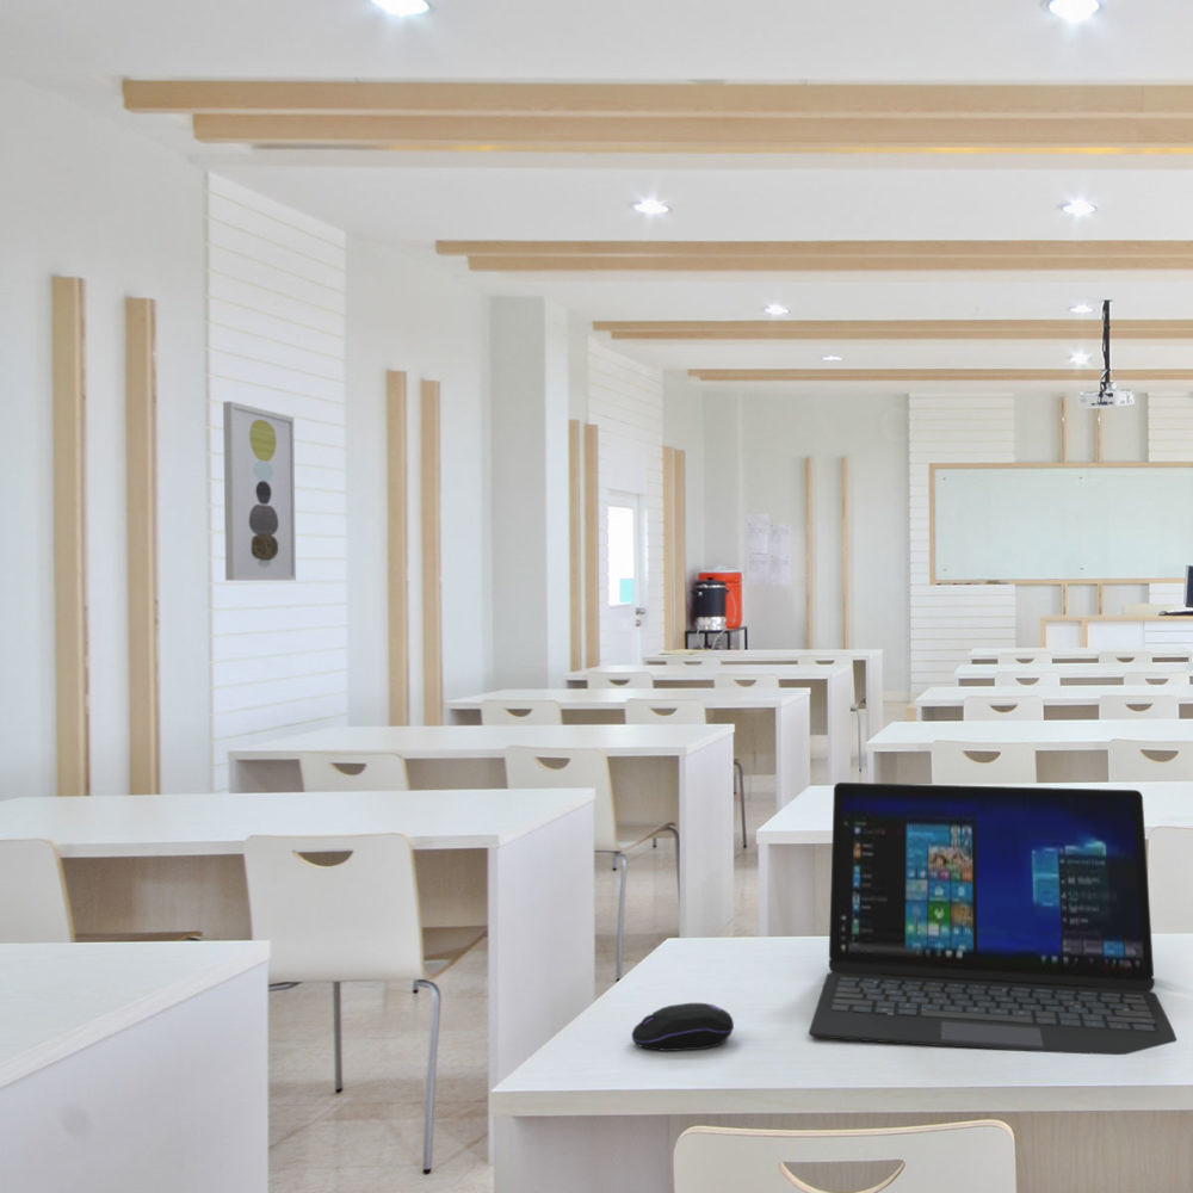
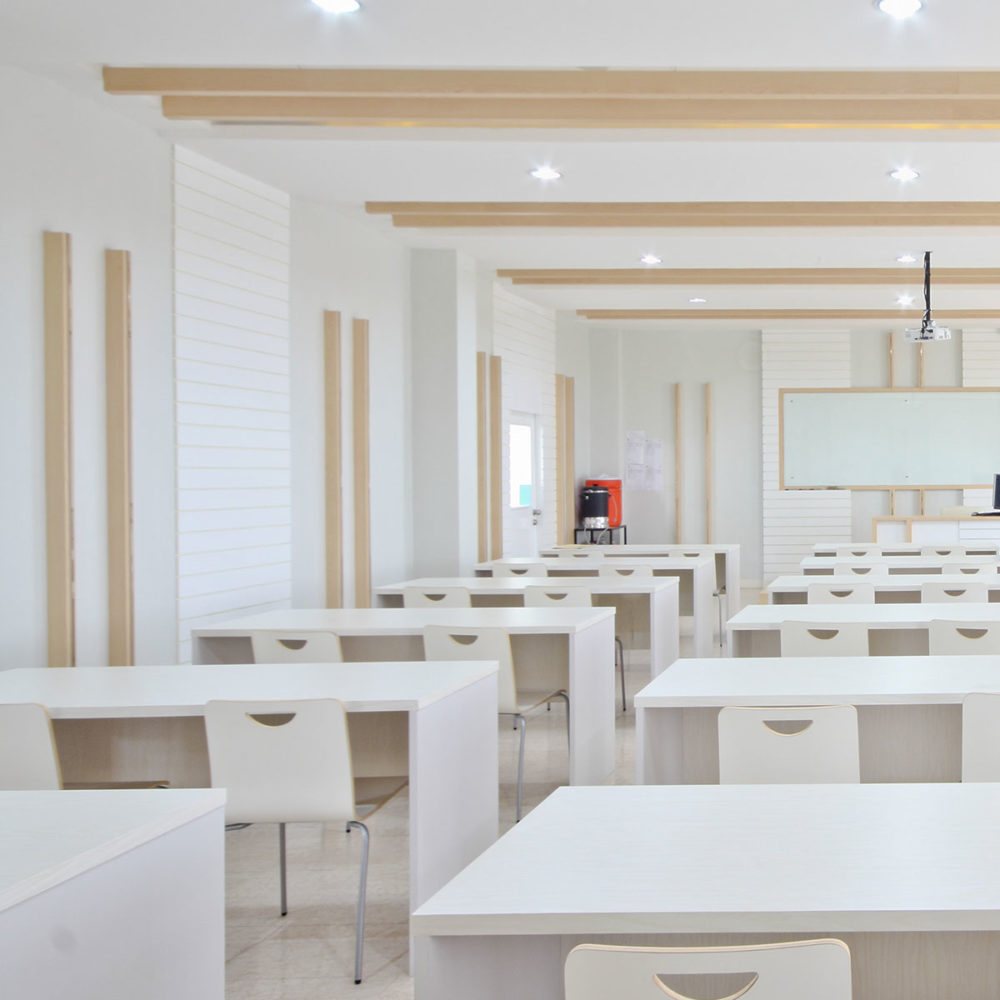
- laptop (987, 903)
- computer mouse (682, 1024)
- wall art (262, 495)
